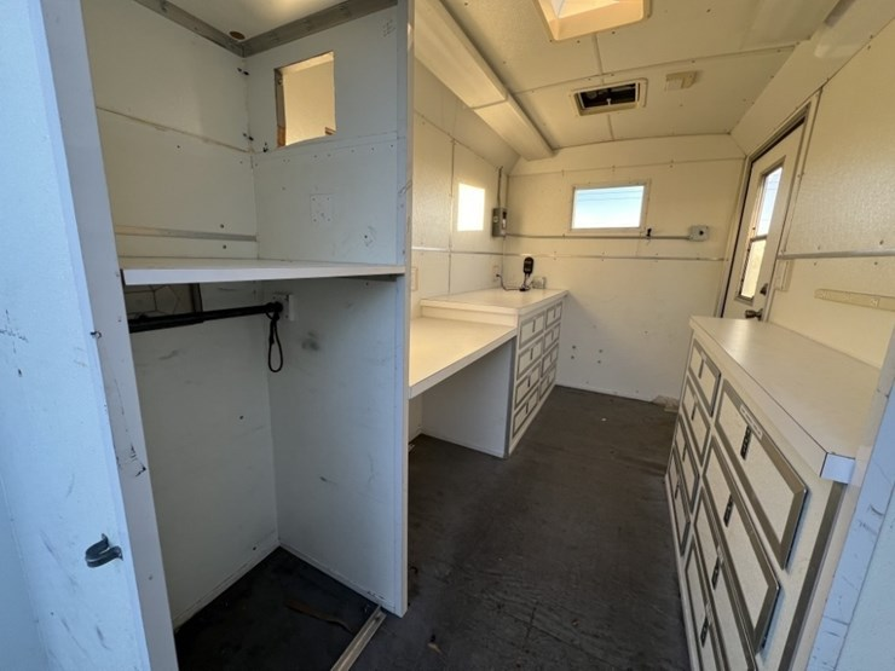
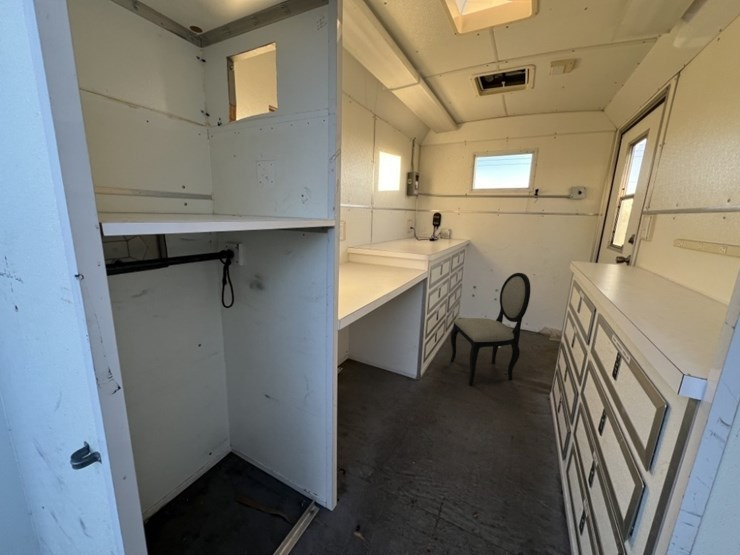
+ dining chair (489, 323)
